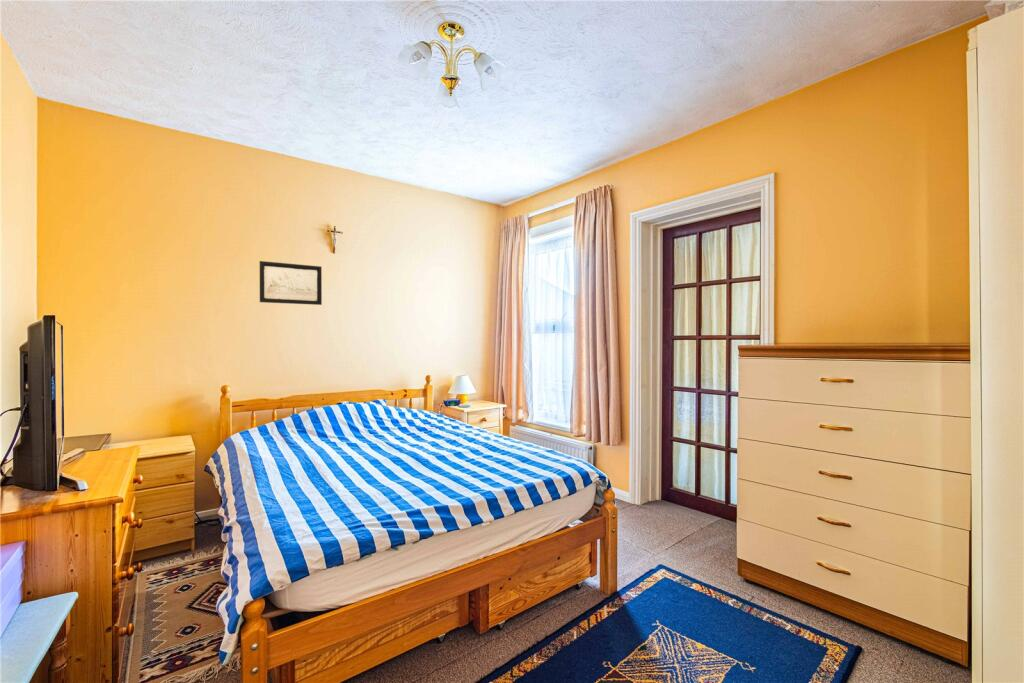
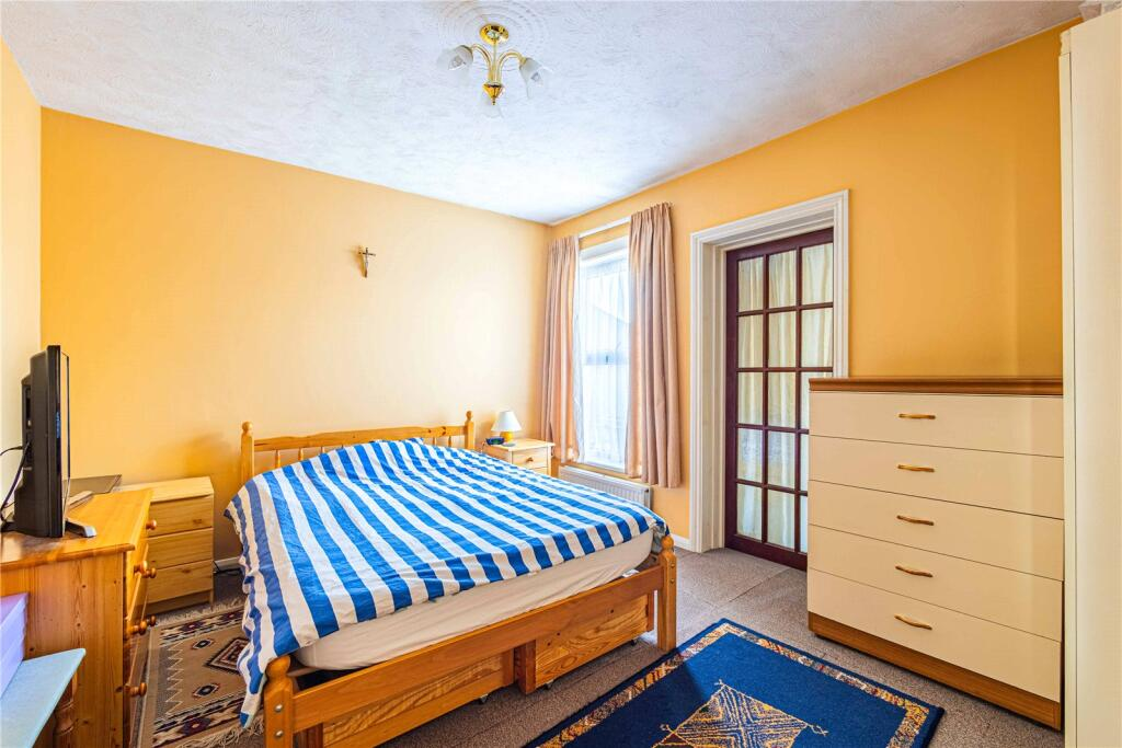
- wall art (291, 283)
